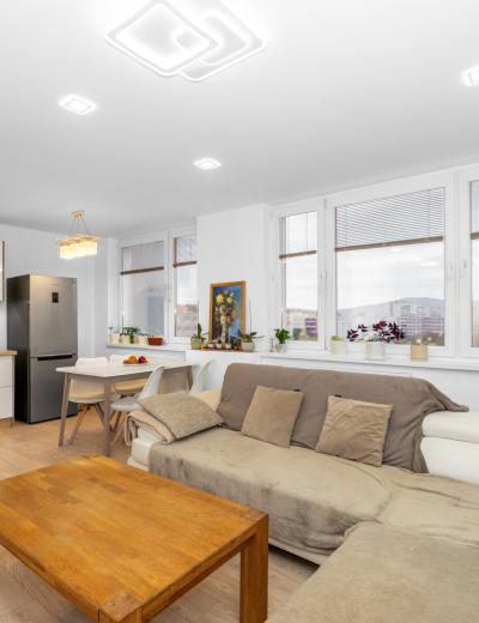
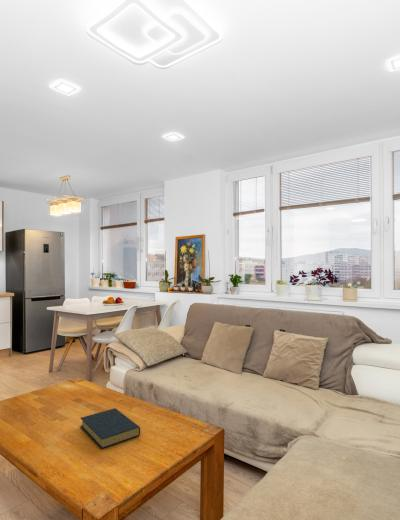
+ hardback book (109, 426)
